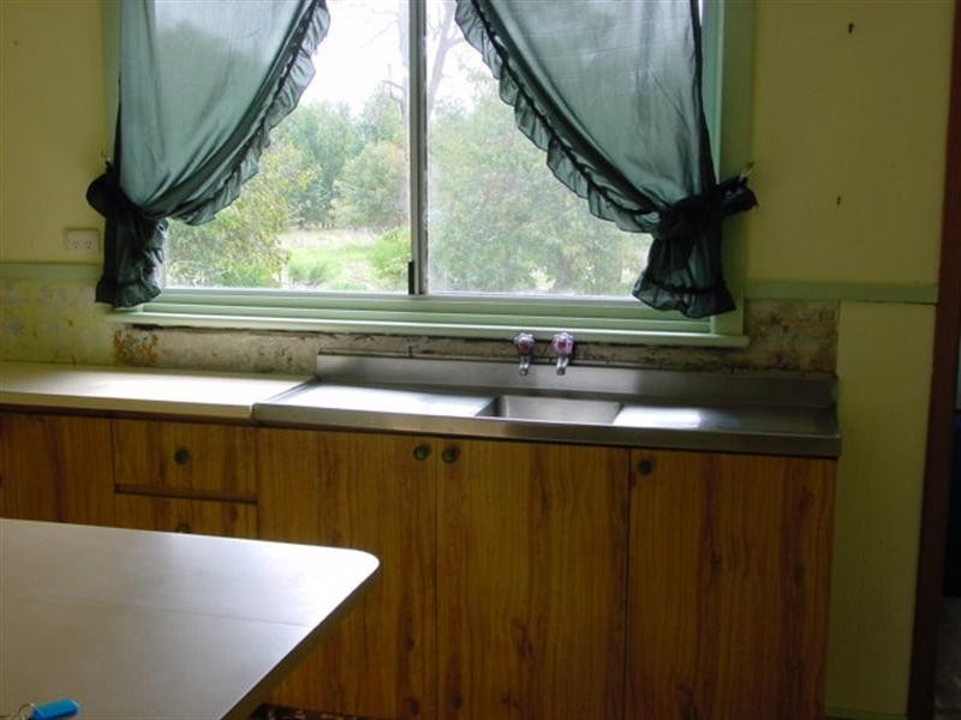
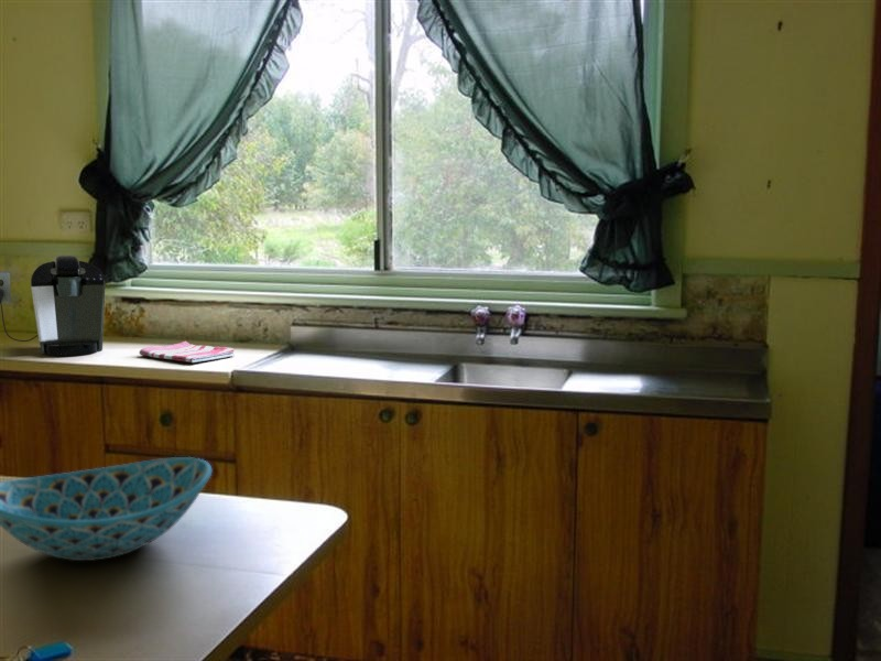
+ dish towel (187, 350)
+ bowl (100, 512)
+ coffee maker (48, 303)
